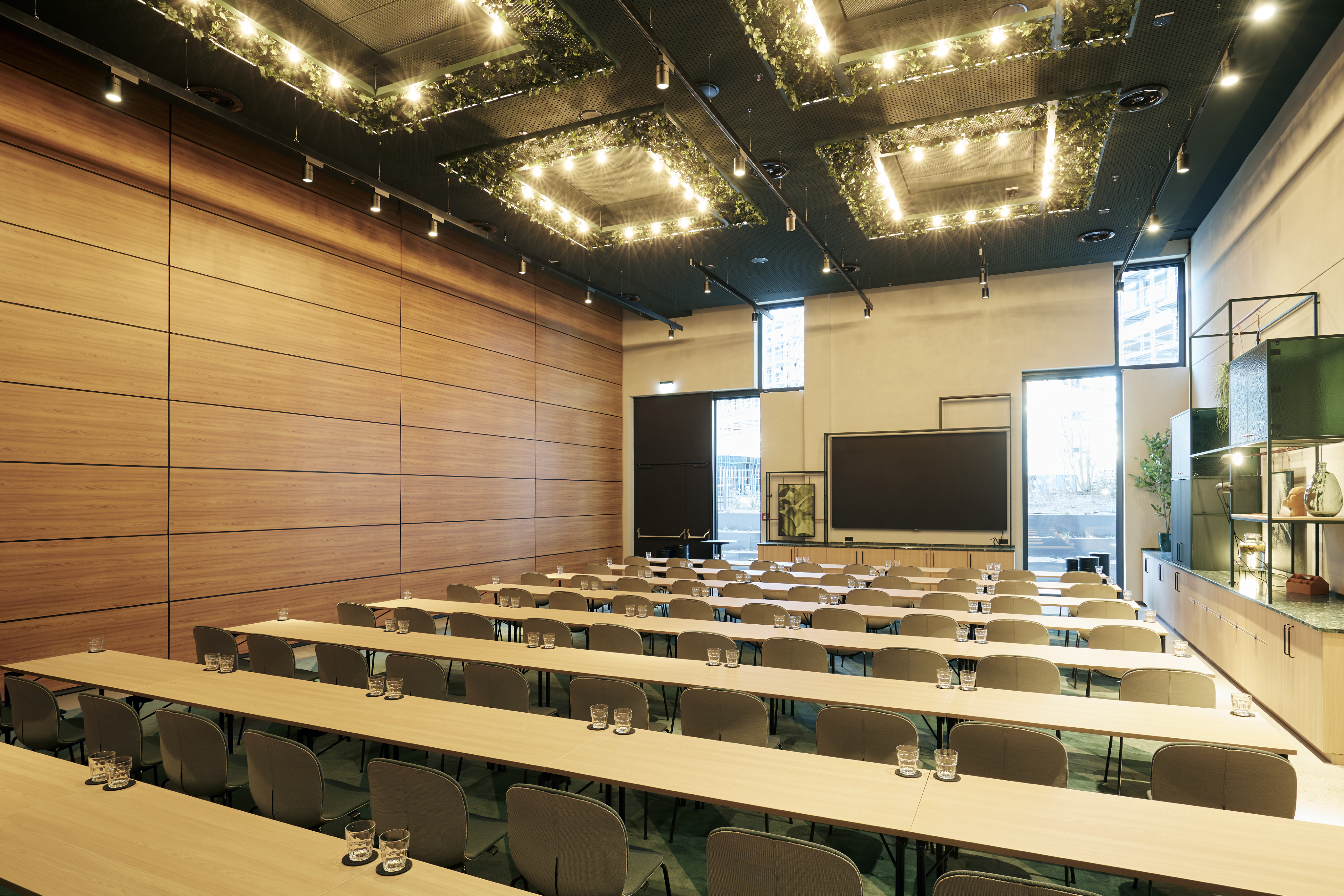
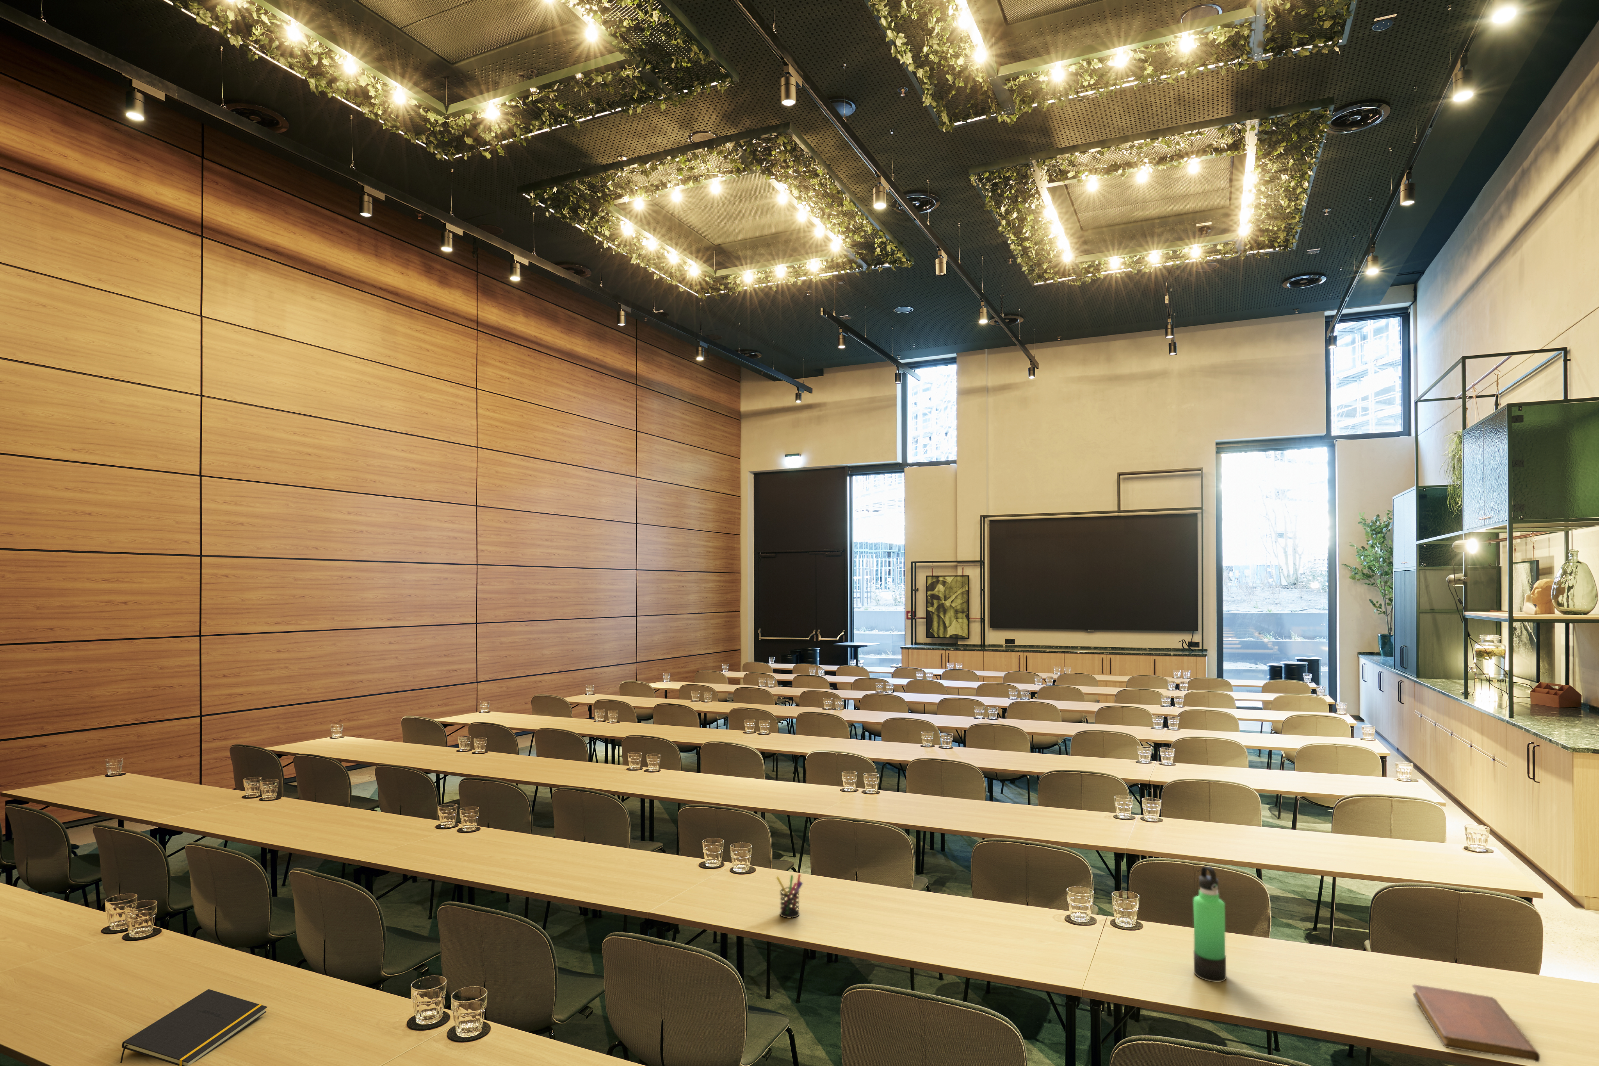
+ pen holder (791, 892)
+ notepad (199, 1027)
+ notebook (1472, 1021)
+ thermos bottle (1209, 921)
